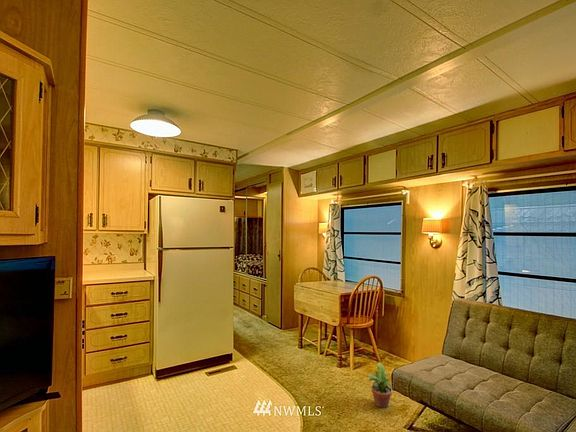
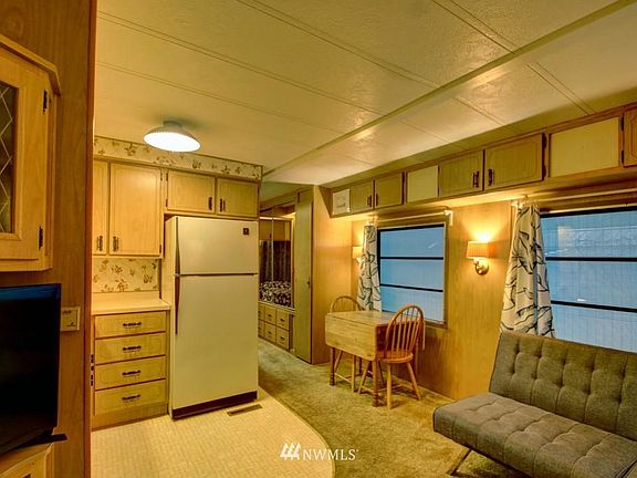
- potted plant (382, 388)
